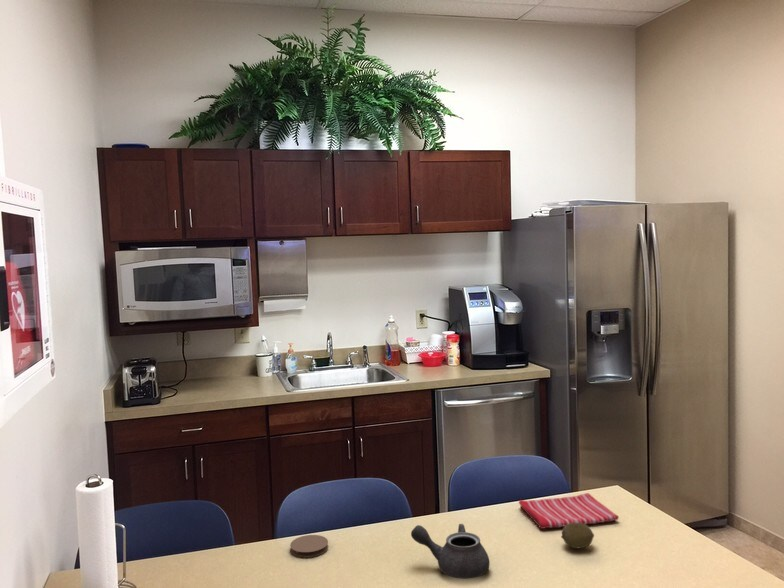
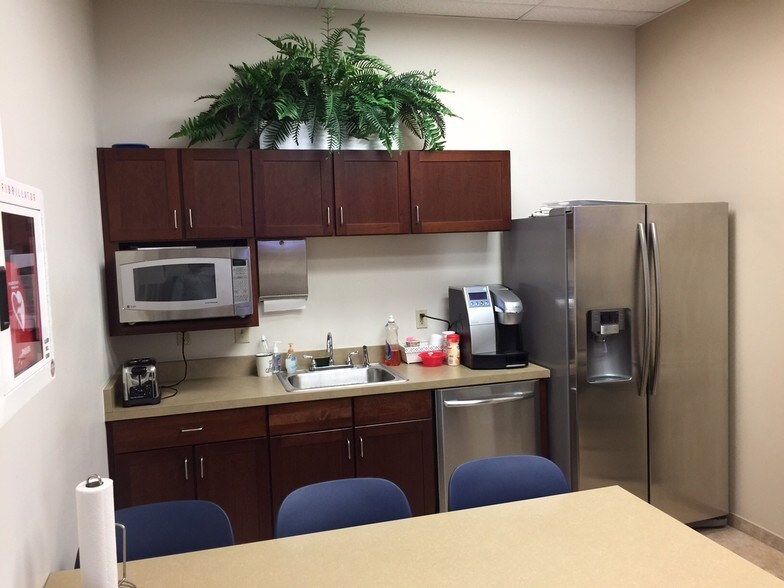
- coaster (309, 545)
- fruit (577, 535)
- teapot (449, 546)
- dish towel (566, 510)
